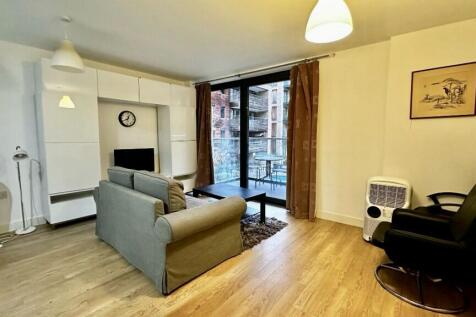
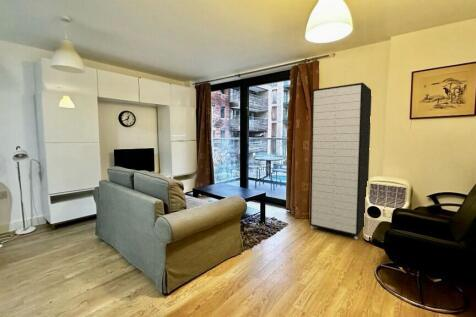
+ storage cabinet (340, 160)
